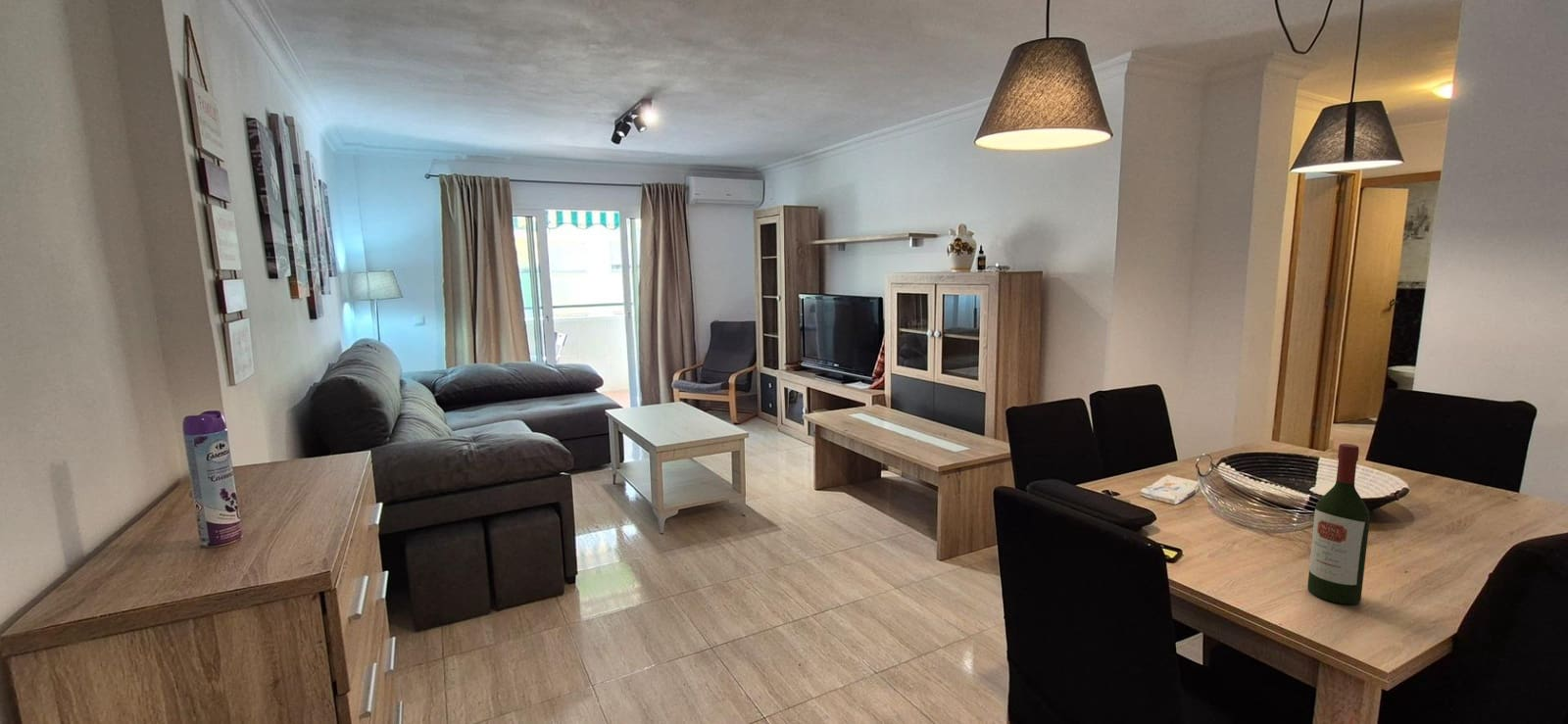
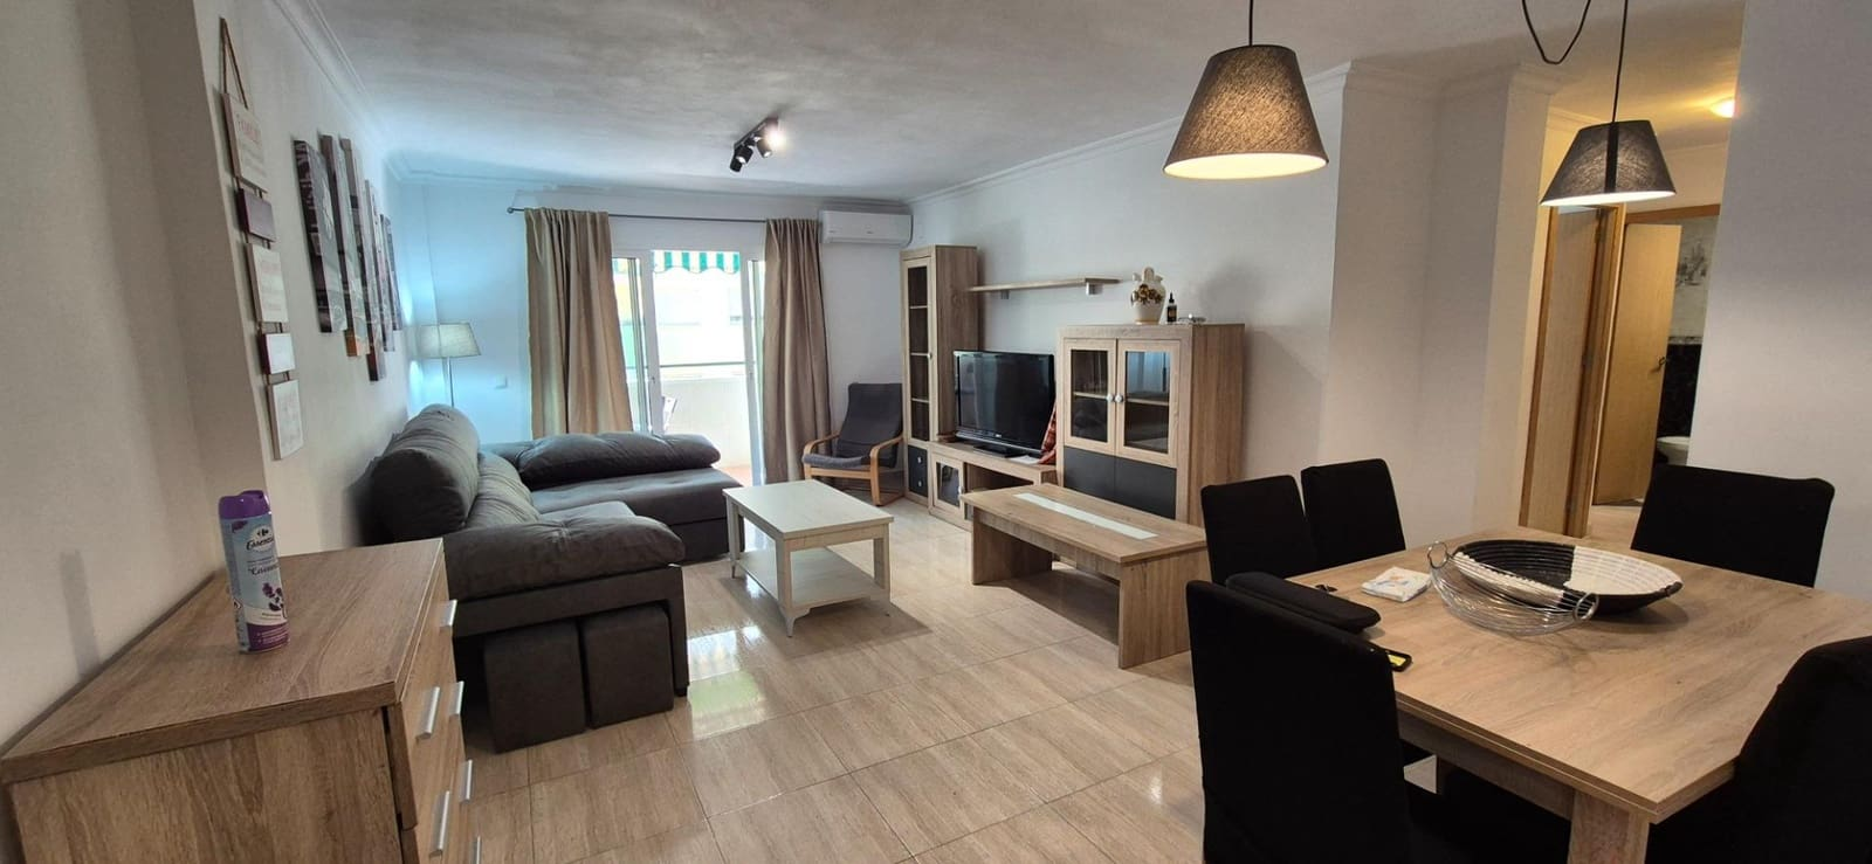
- wine bottle (1341, 520)
